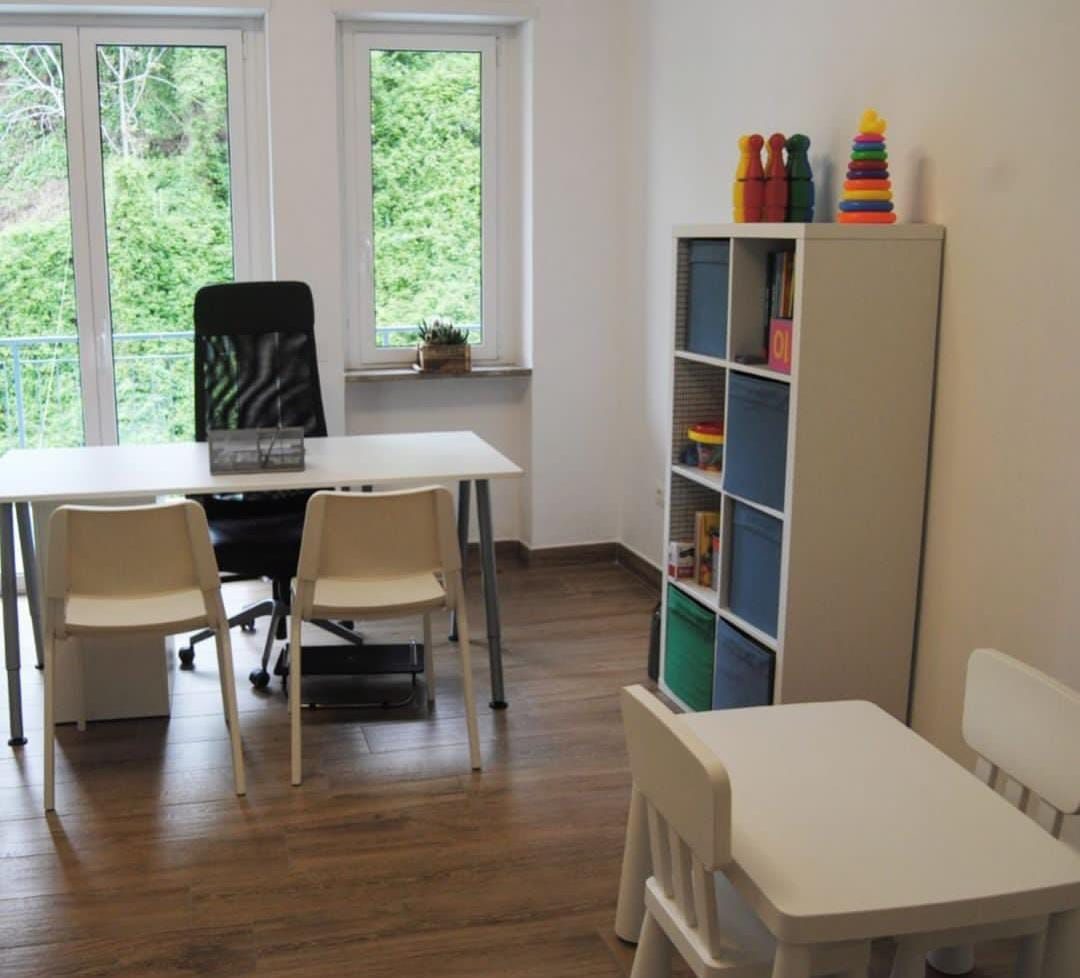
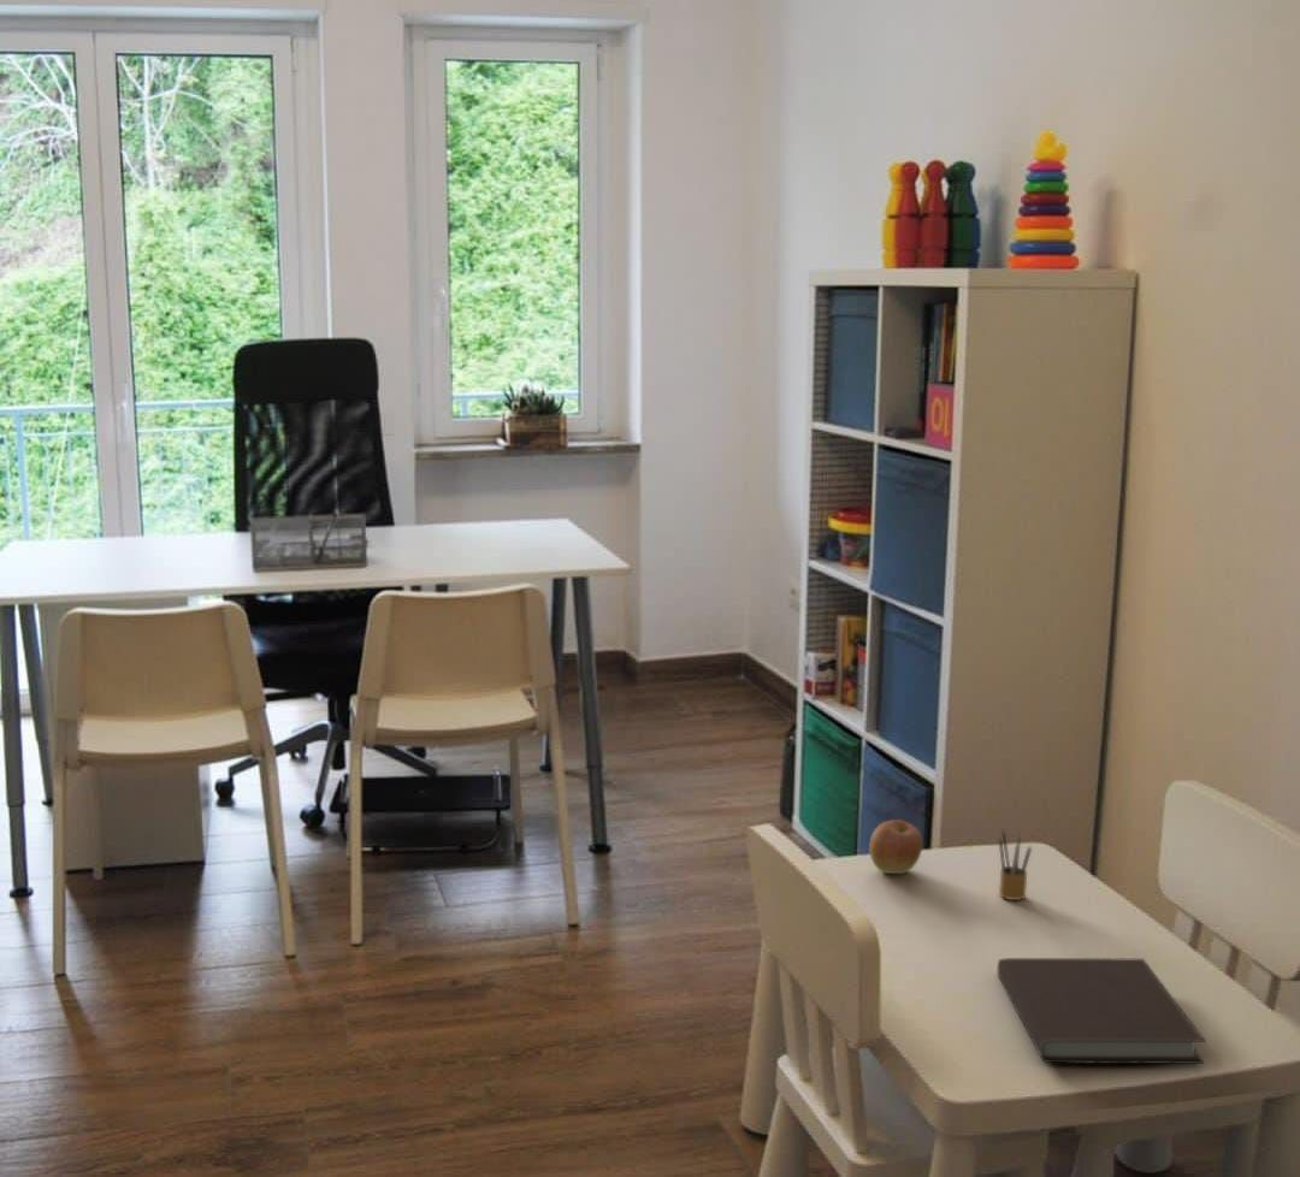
+ pencil box (1012, 864)
+ notebook (1095, 1007)
+ apple (896, 847)
